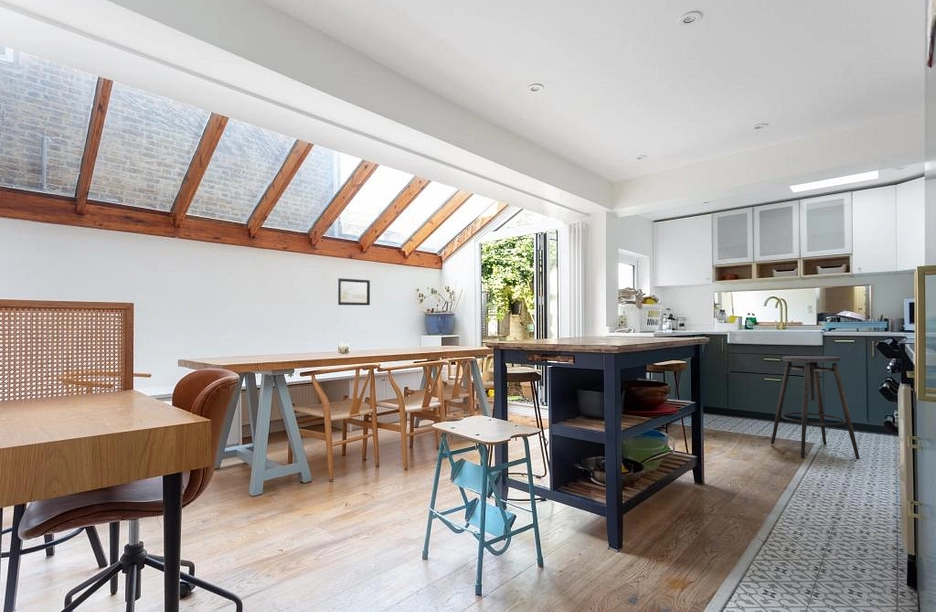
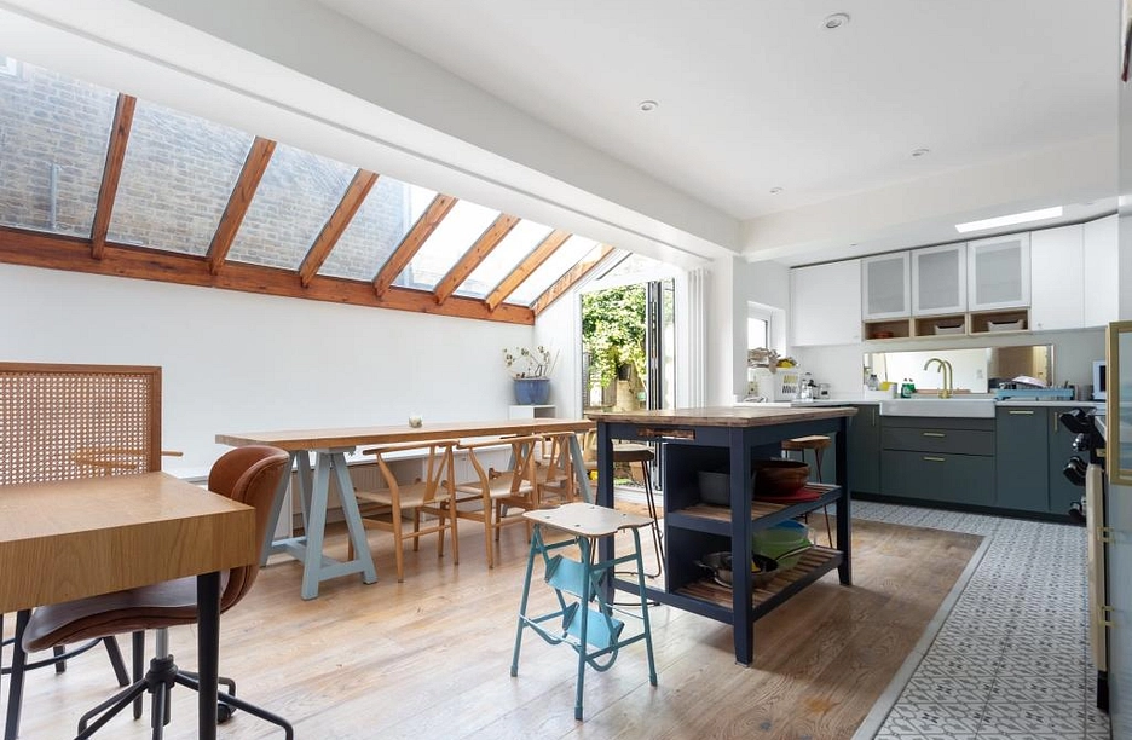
- wall art (354, 292)
- stool (817, 403)
